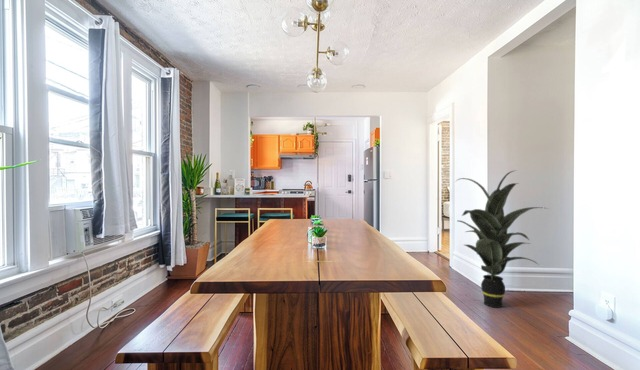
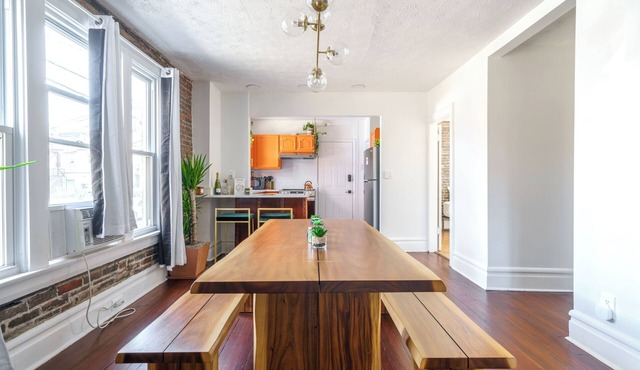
- indoor plant (497, 238)
